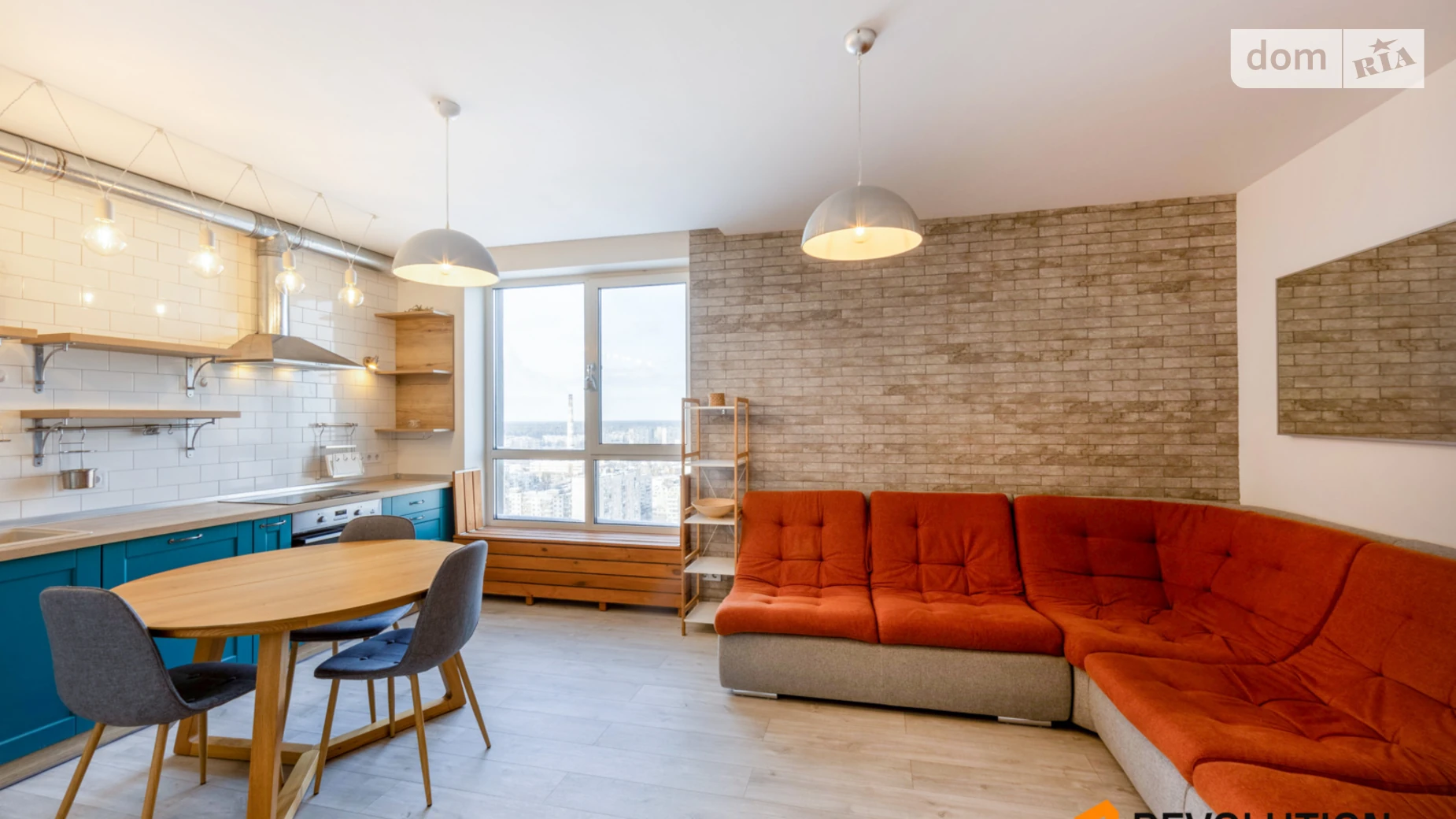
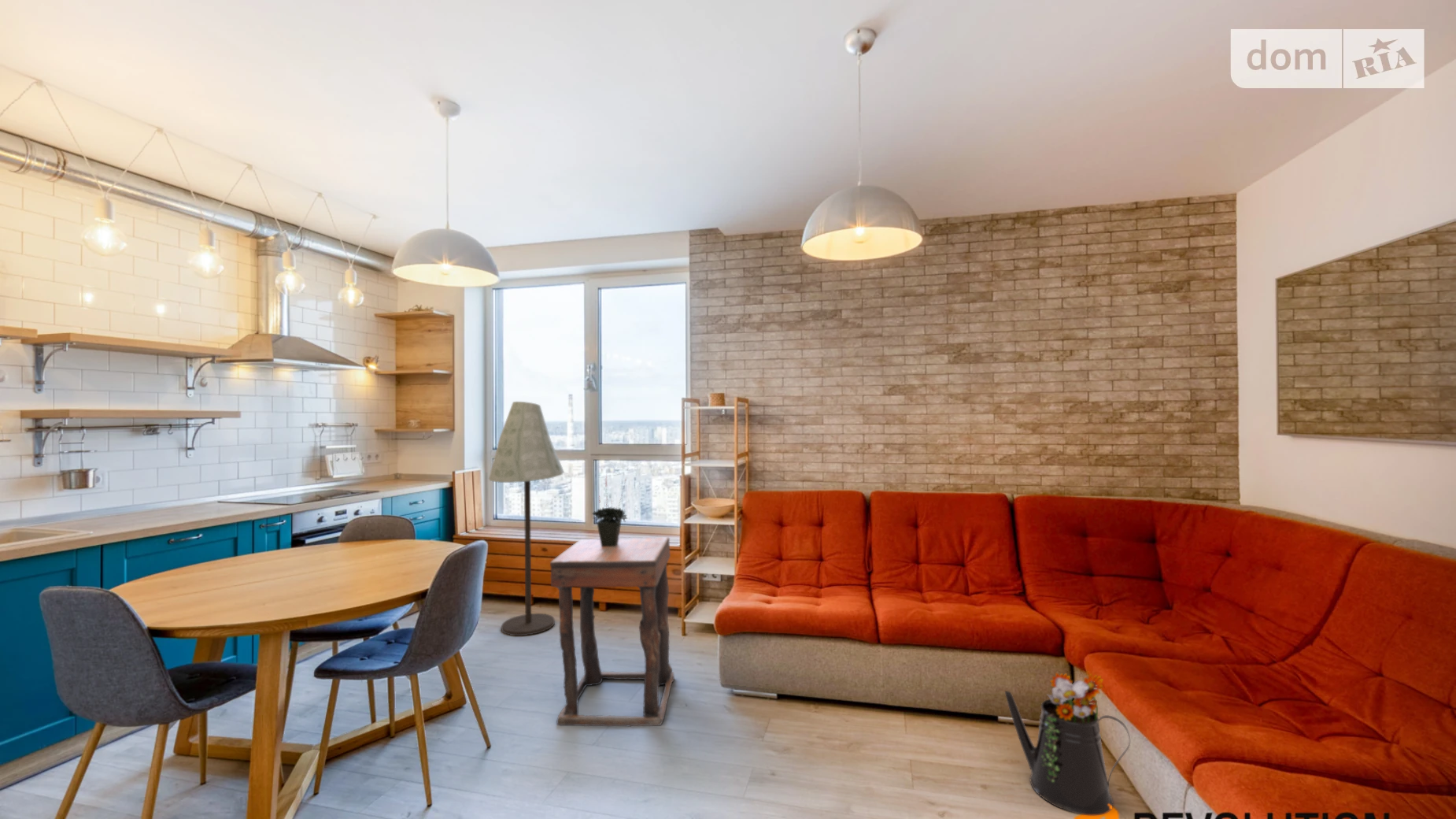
+ potted plant (610, 509)
+ floor lamp (527, 513)
+ watering can (1066, 729)
+ side table (639, 626)
